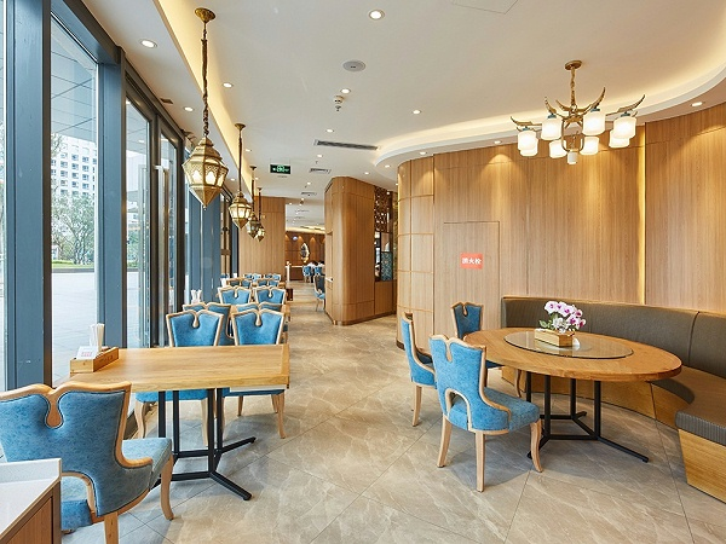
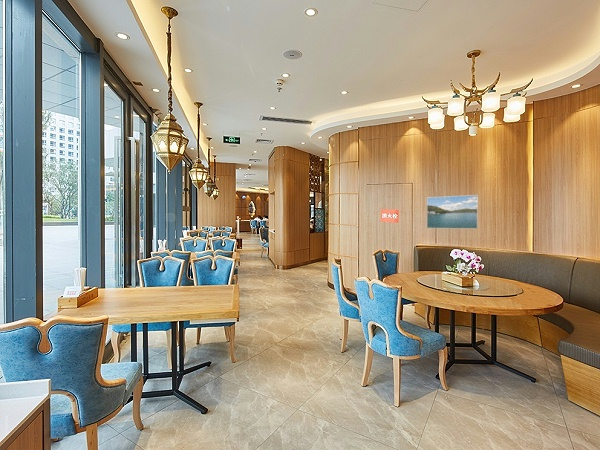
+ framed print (451, 212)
